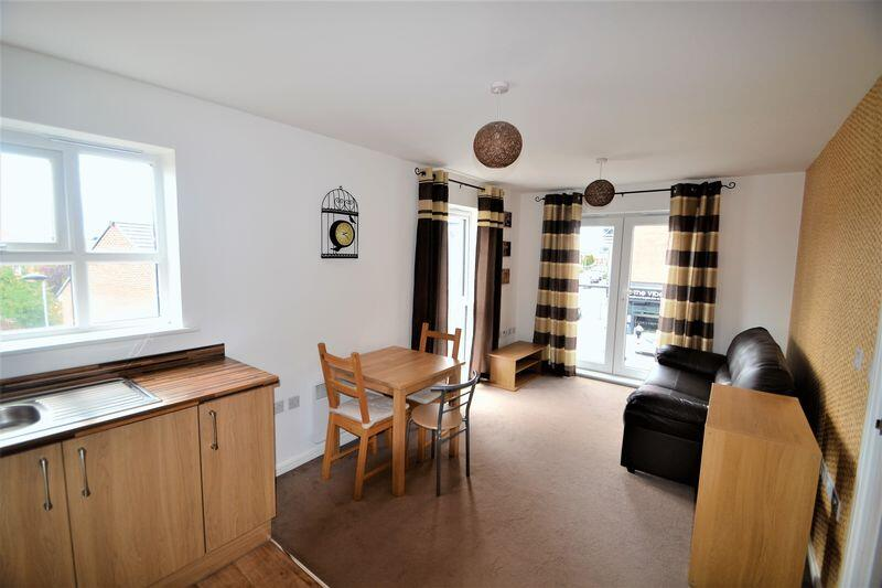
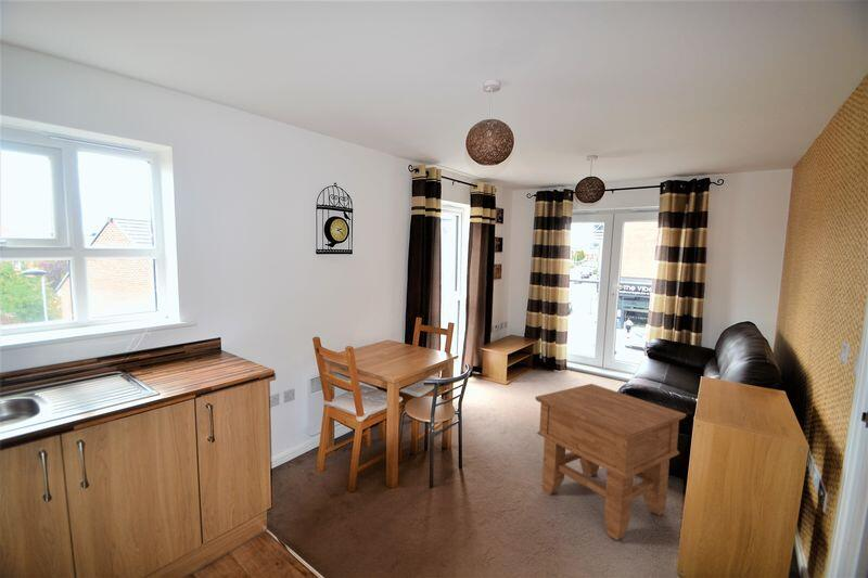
+ side table (604, 453)
